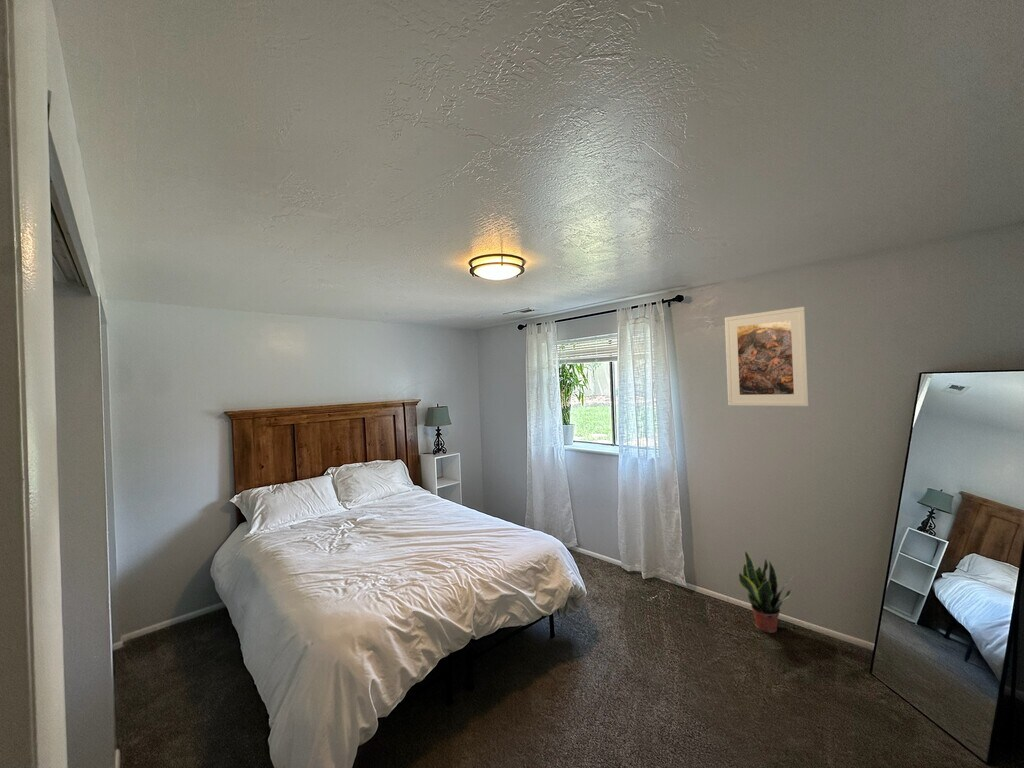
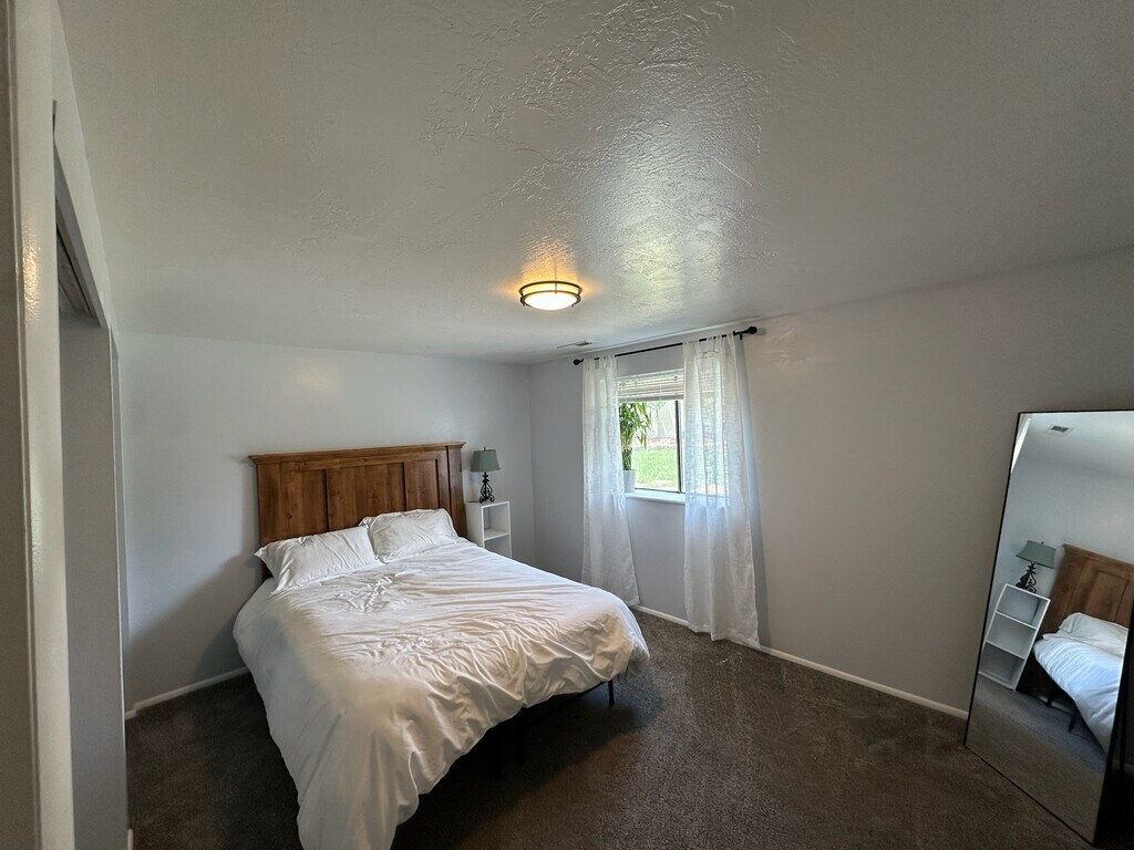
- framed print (764, 359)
- potted plant (763, 593)
